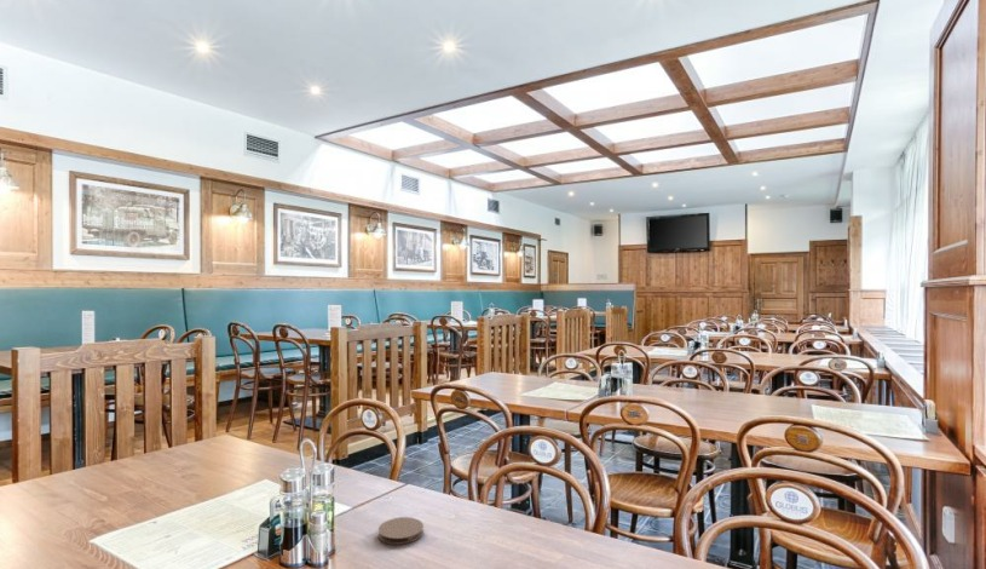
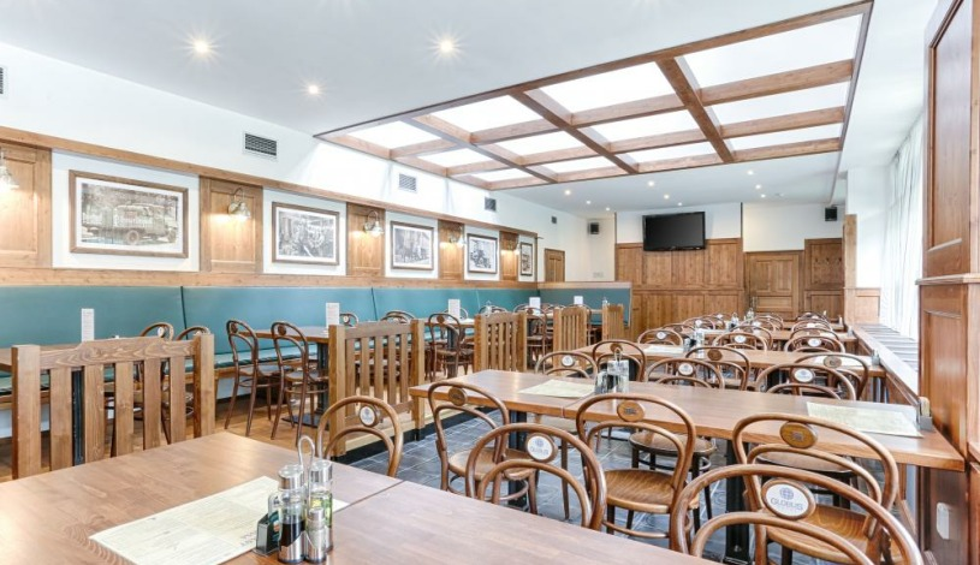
- coaster (400, 530)
